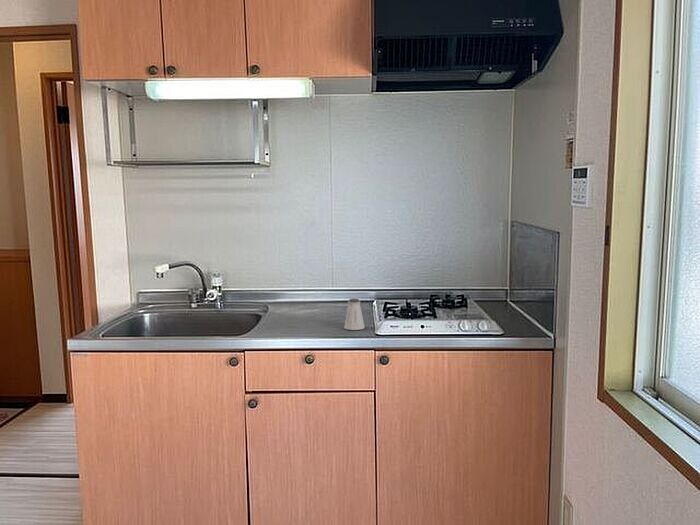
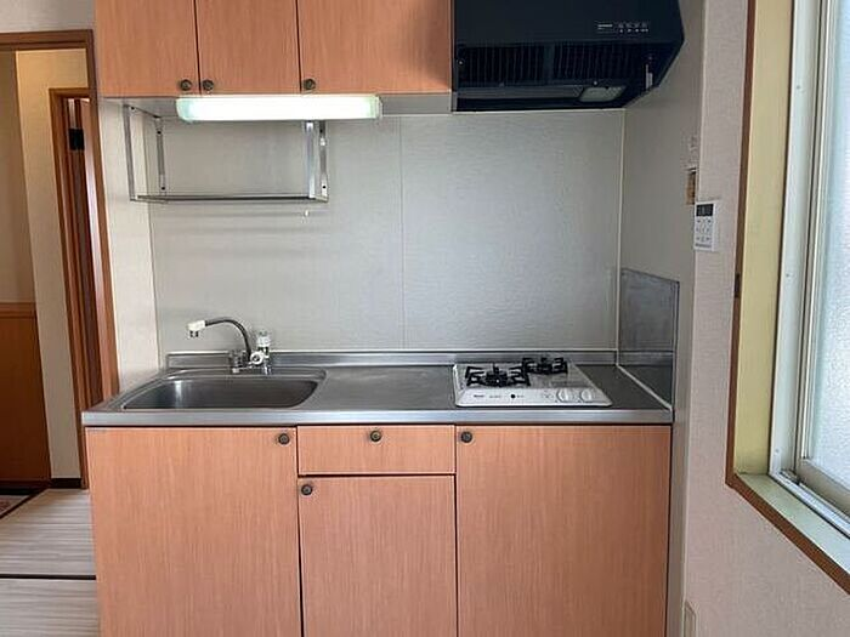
- saltshaker (354, 313)
